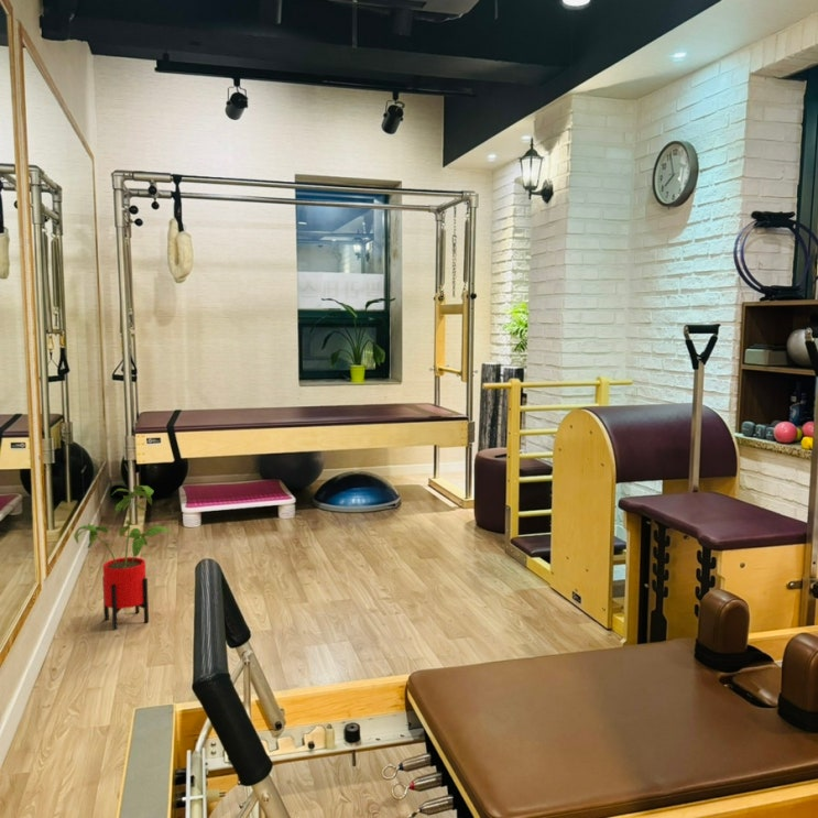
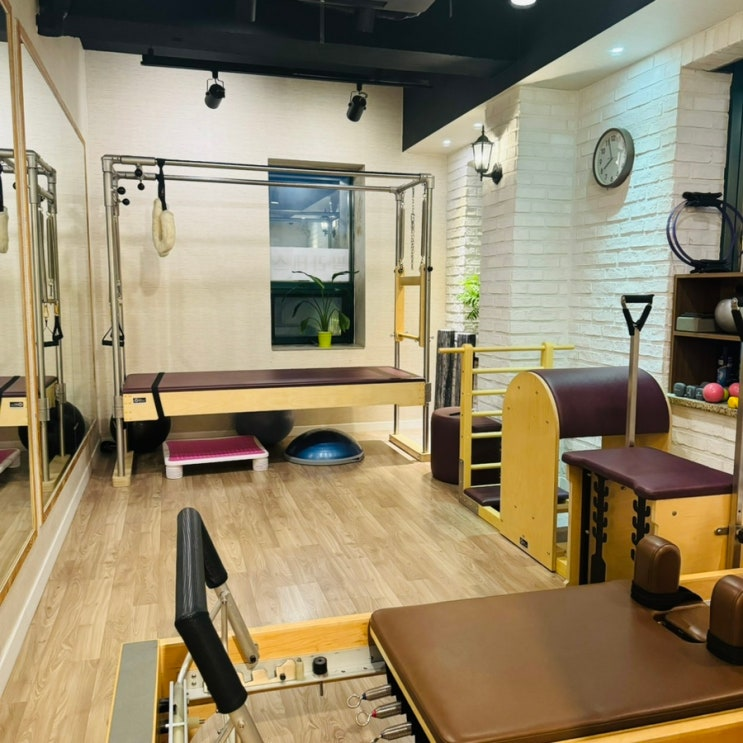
- house plant (127, 554)
